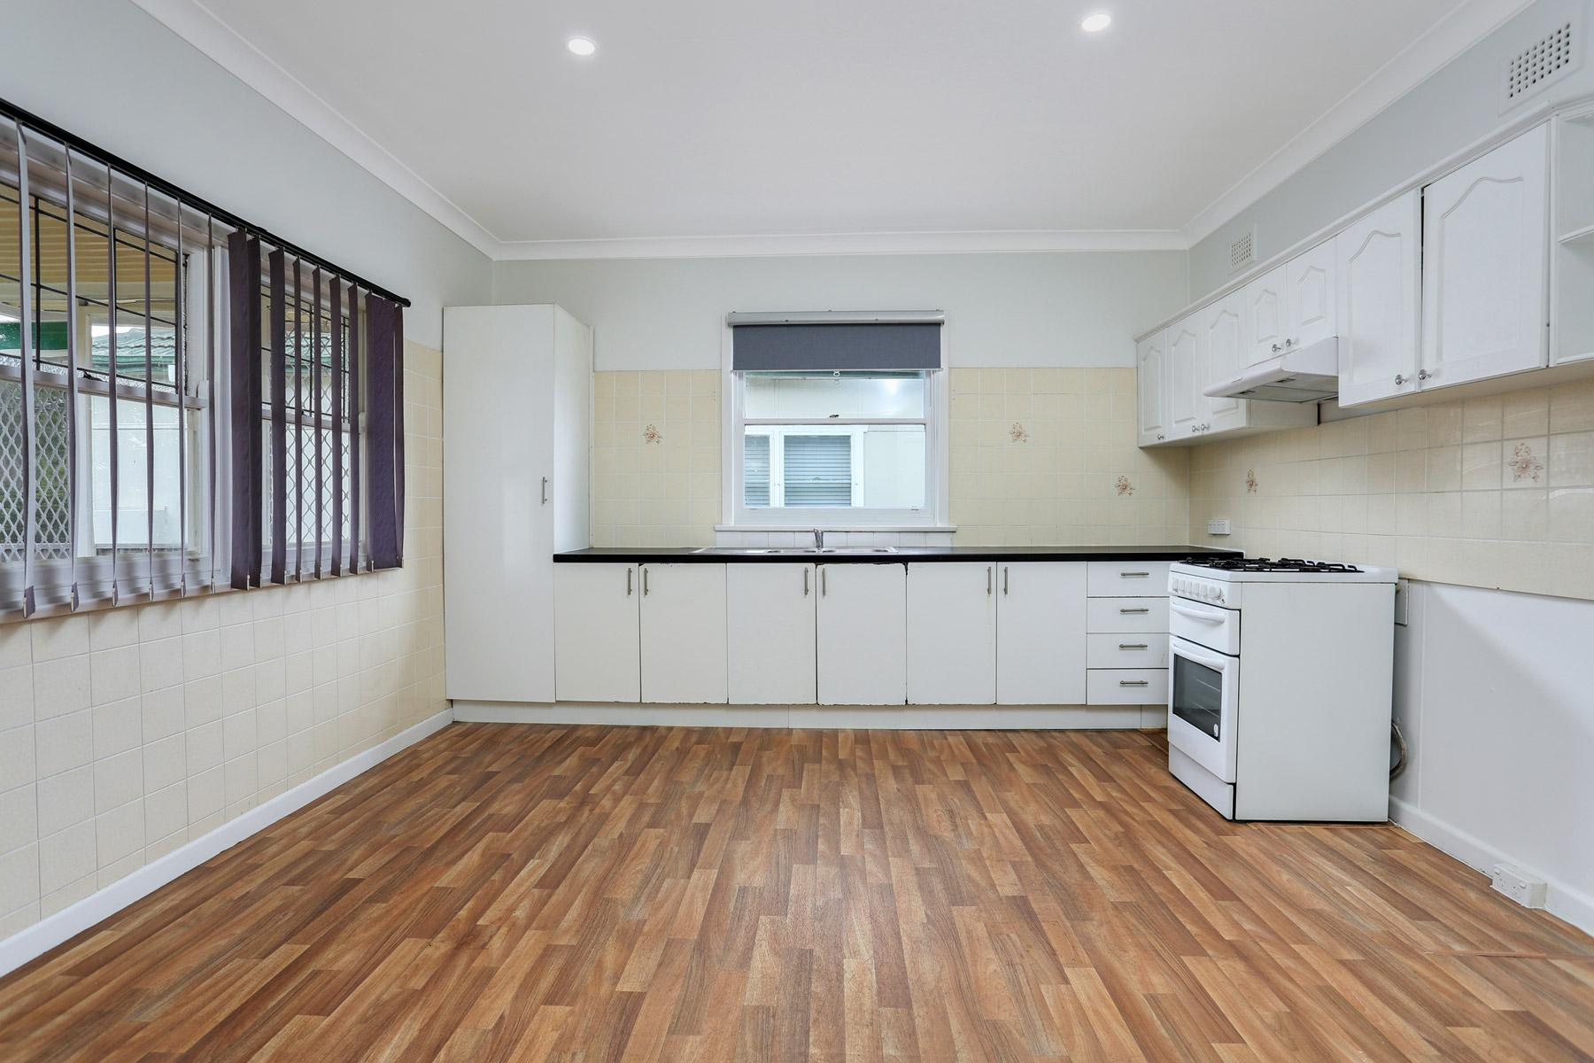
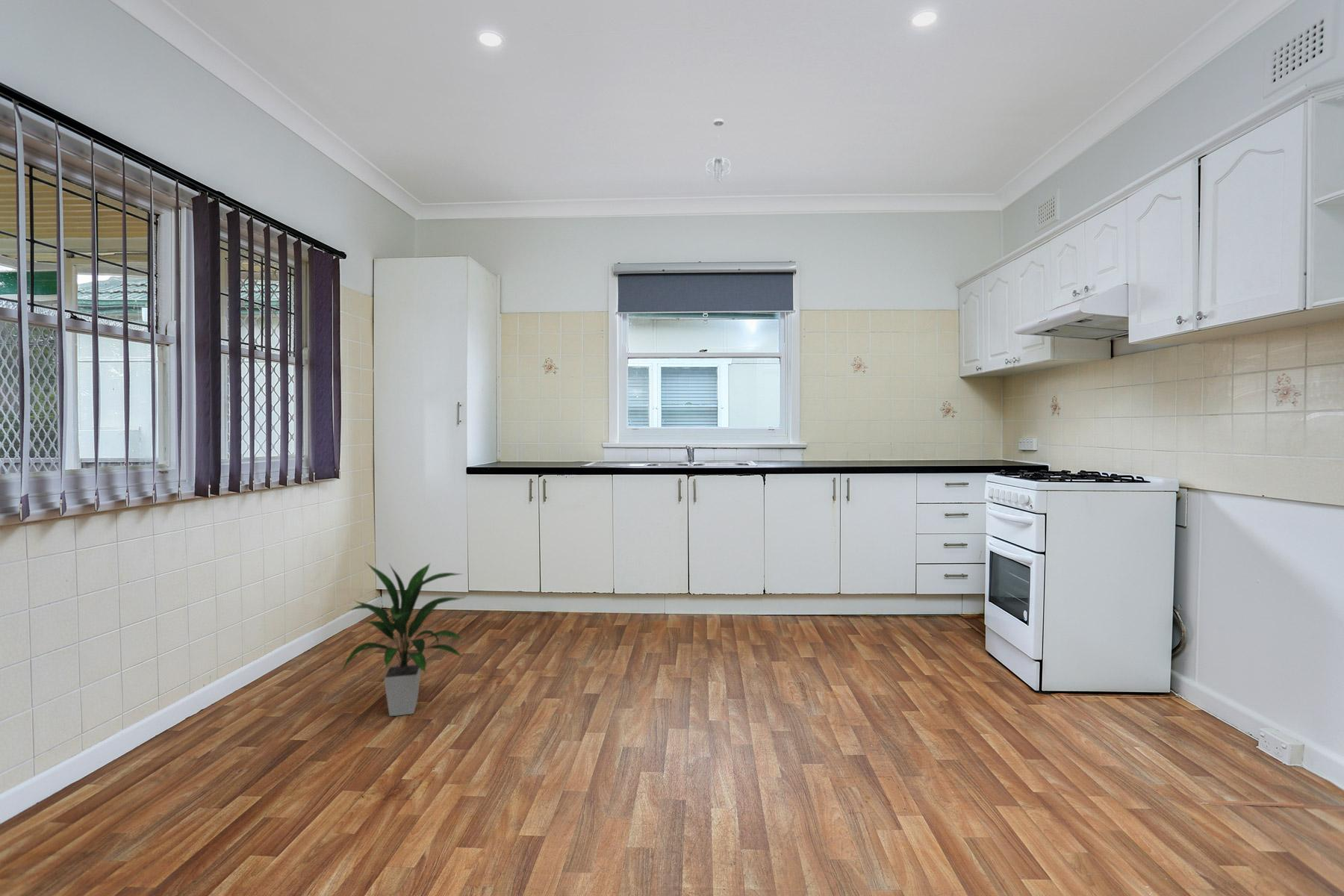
+ pendant light (721, 157)
+ indoor plant (406, 634)
